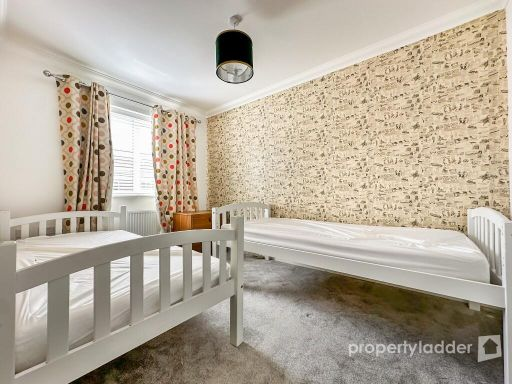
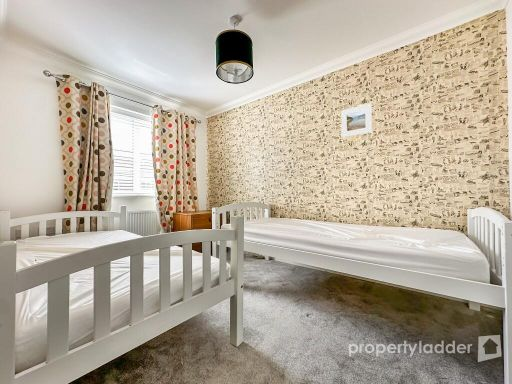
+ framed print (356, 120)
